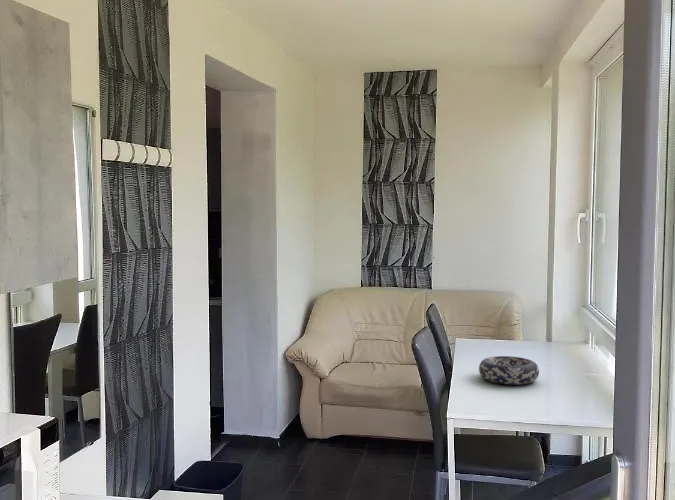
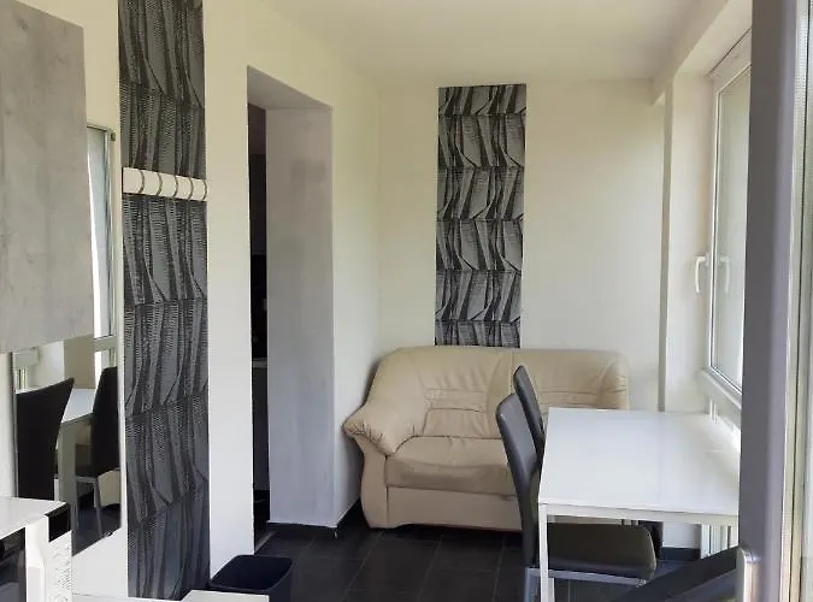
- decorative bowl (508, 370)
